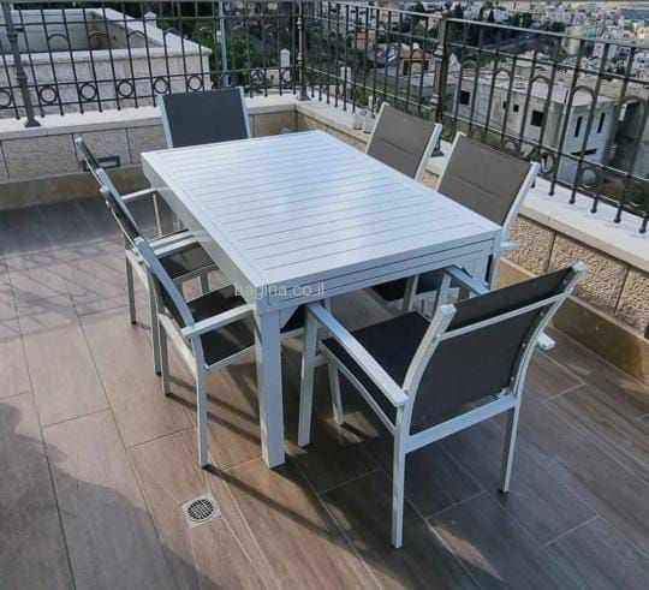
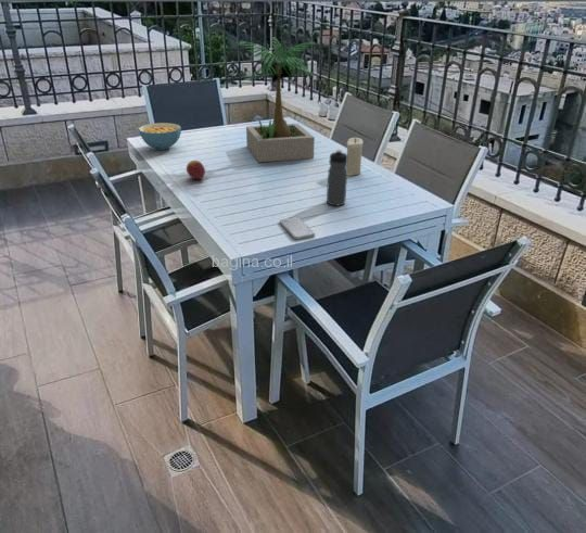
+ cereal bowl (161, 138)
+ candle (353, 155)
+ water bottle (336, 177)
+ smartphone (296, 227)
+ potted plant (278, 99)
+ fruit (194, 169)
